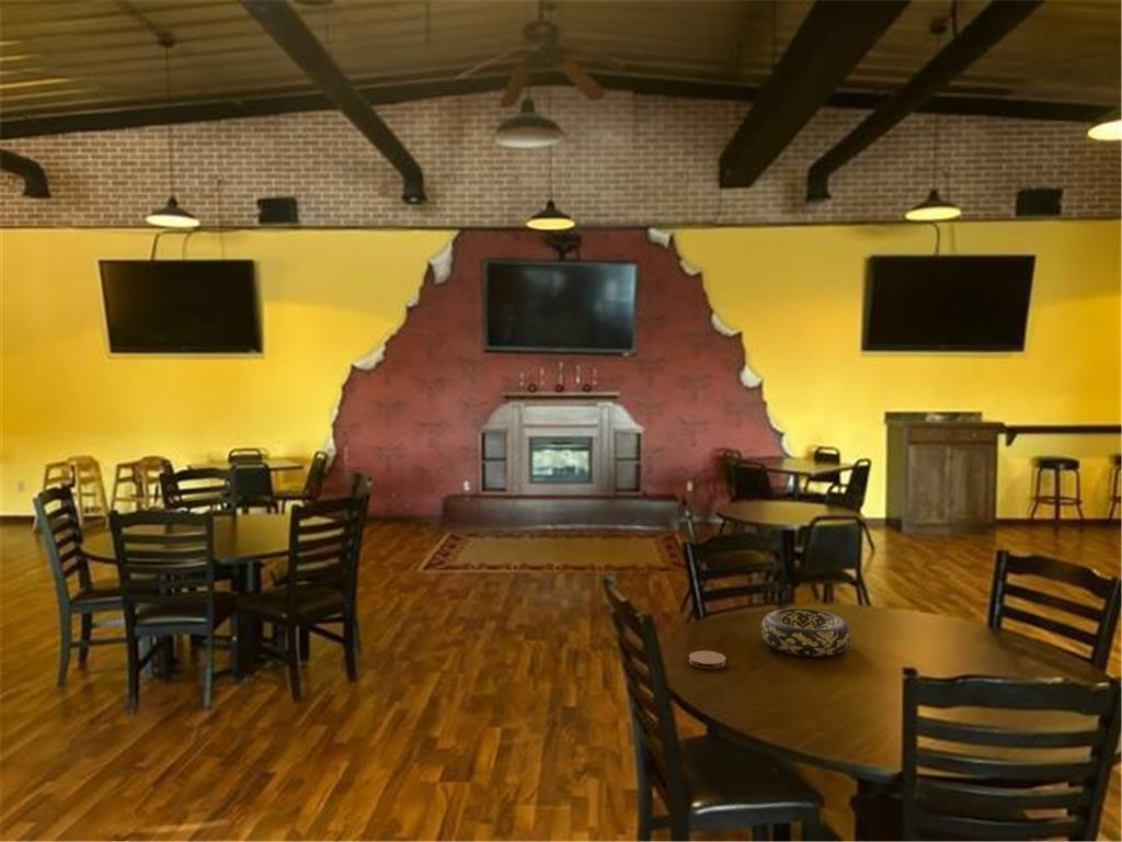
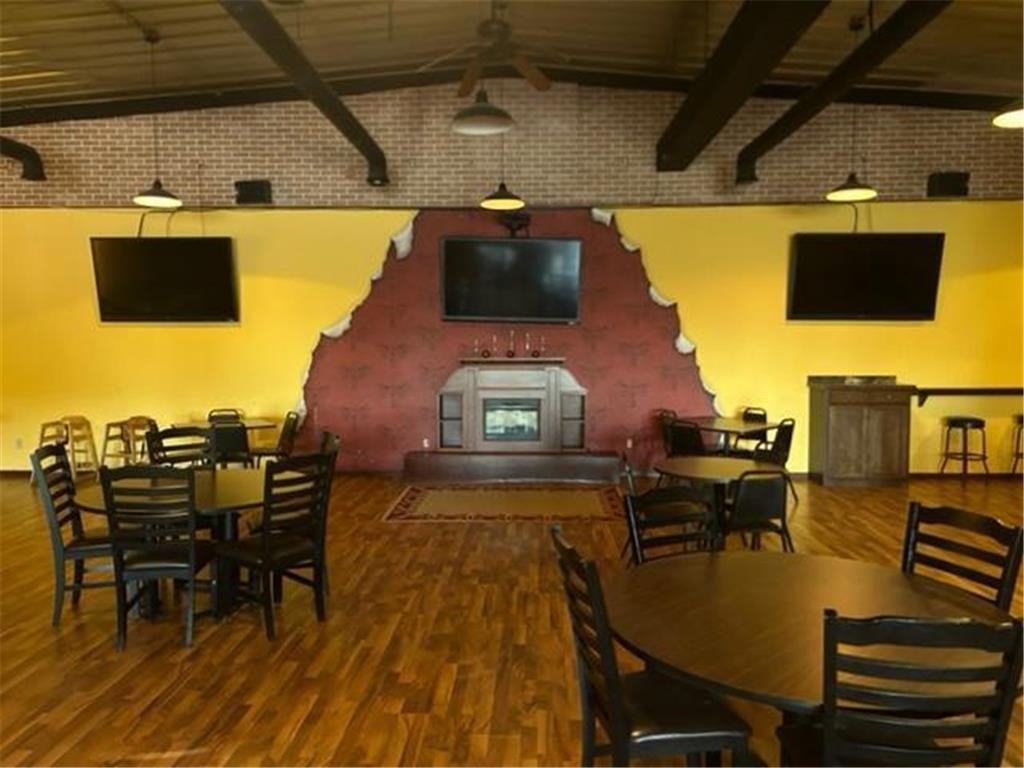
- decorative bowl (804, 632)
- coaster (707, 659)
